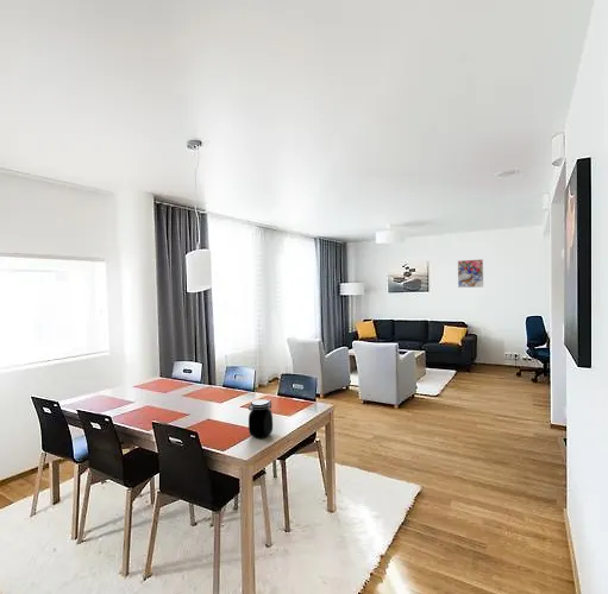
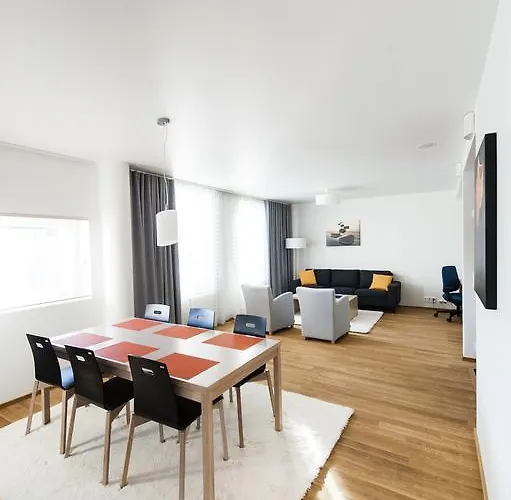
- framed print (470, 273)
- jar (261, 418)
